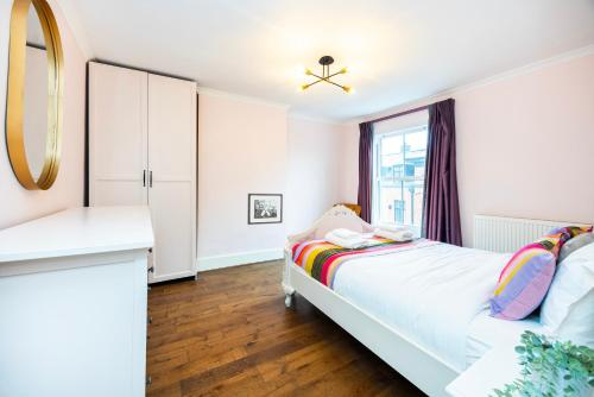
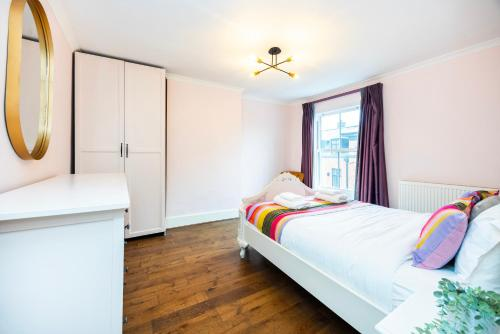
- wall art (265, 208)
